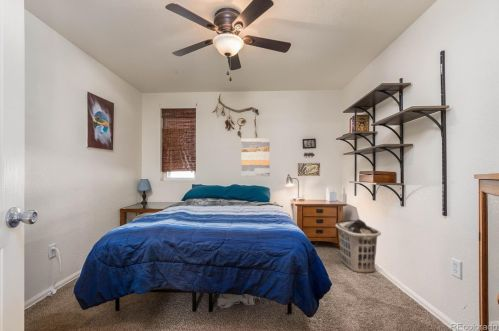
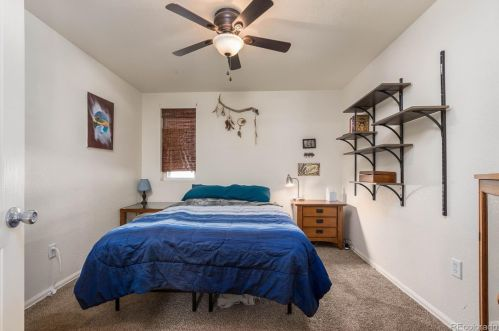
- wall art (255, 157)
- clothes hamper (356, 242)
